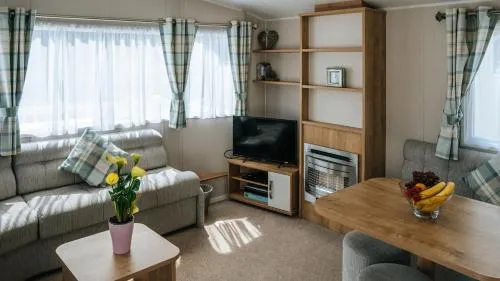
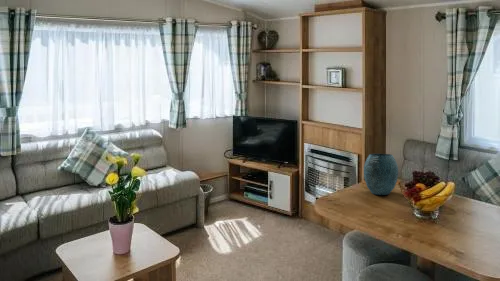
+ vase (380, 174)
